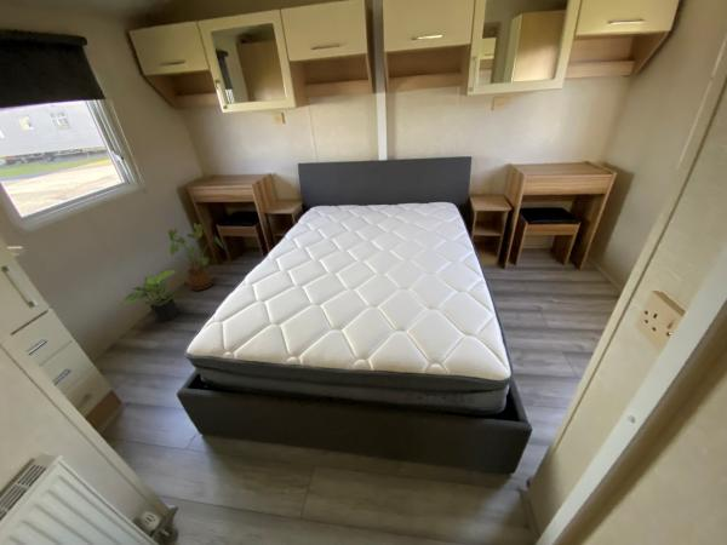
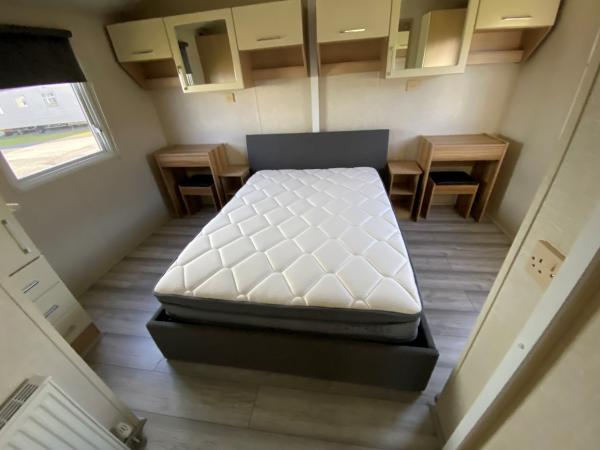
- house plant (195, 258)
- potted plant (158, 297)
